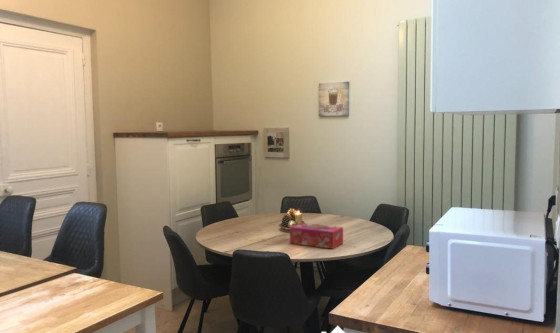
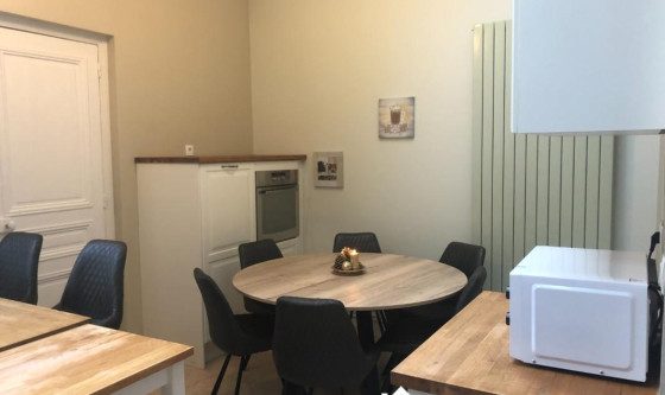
- tissue box (316, 235)
